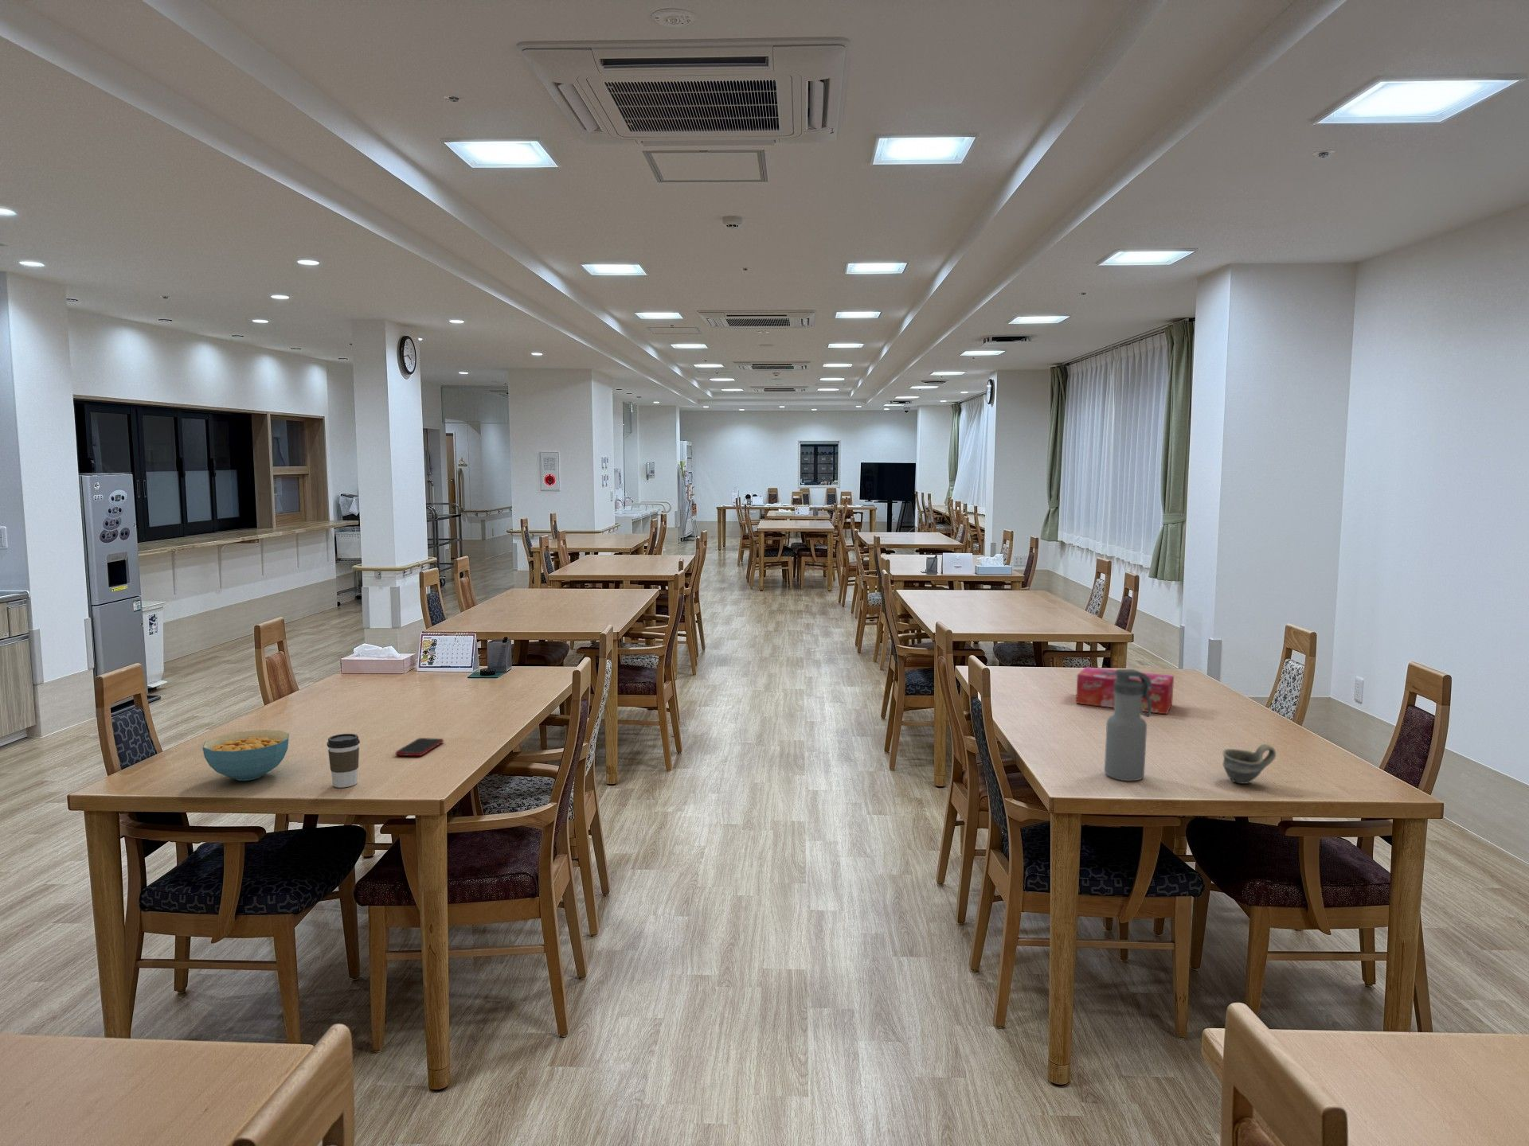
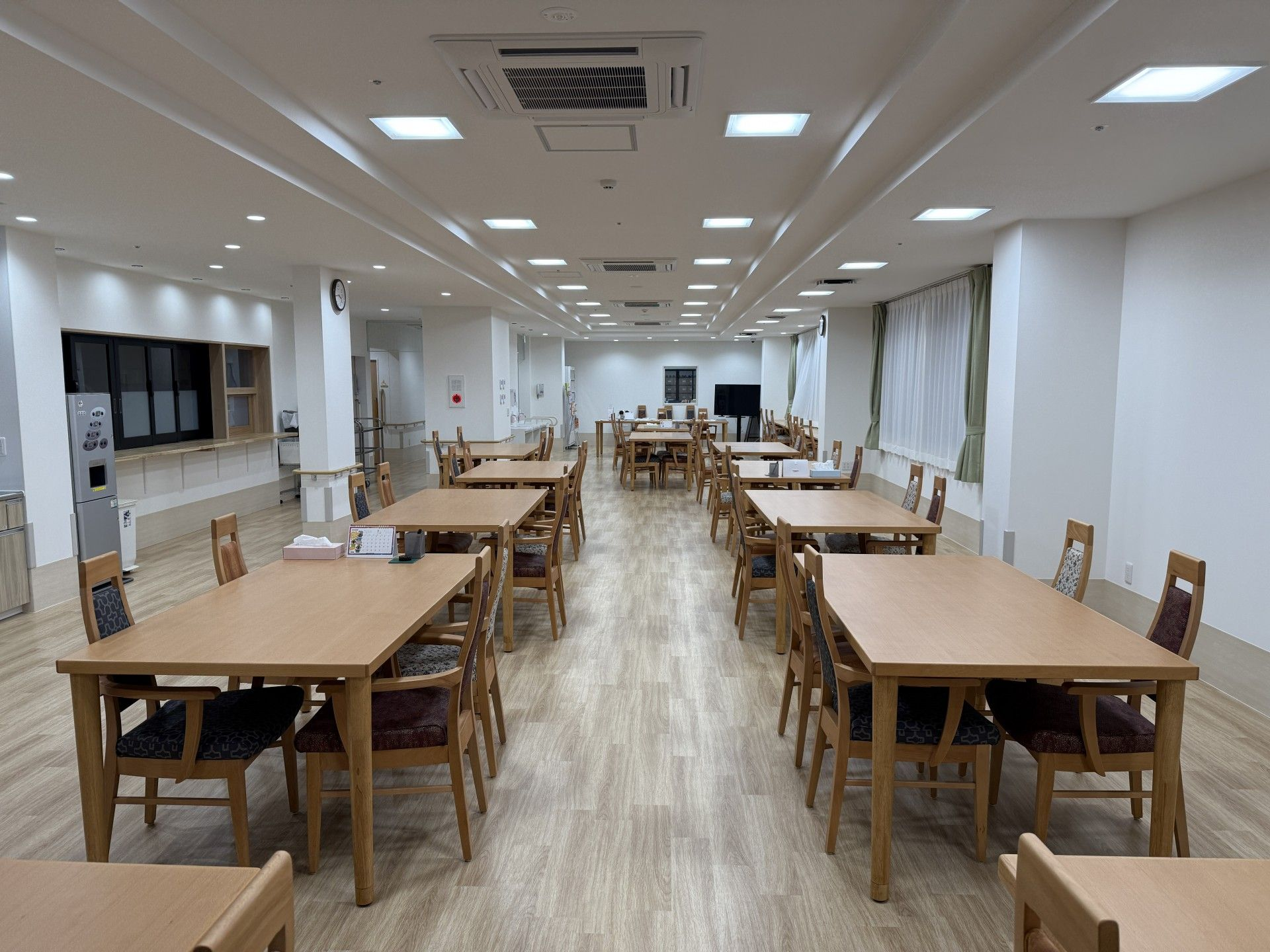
- tissue box (1114, 693)
- cup (1247, 763)
- cereal bowl (248, 758)
- coffee cup (344, 760)
- water bottle (1127, 723)
- cell phone (420, 746)
